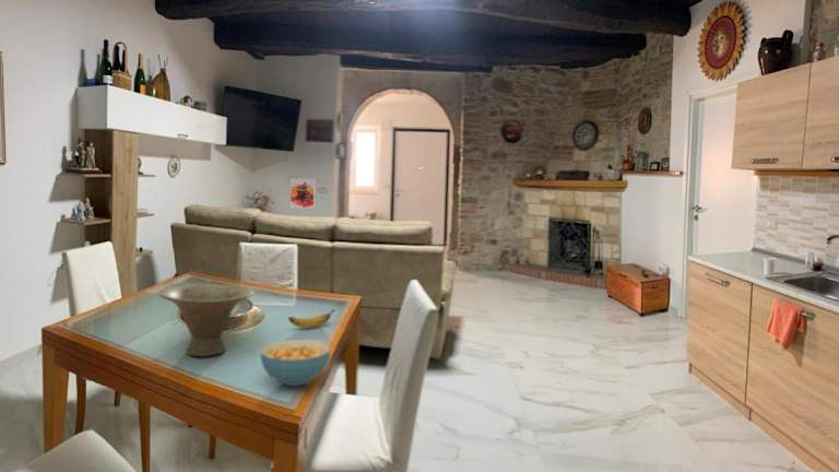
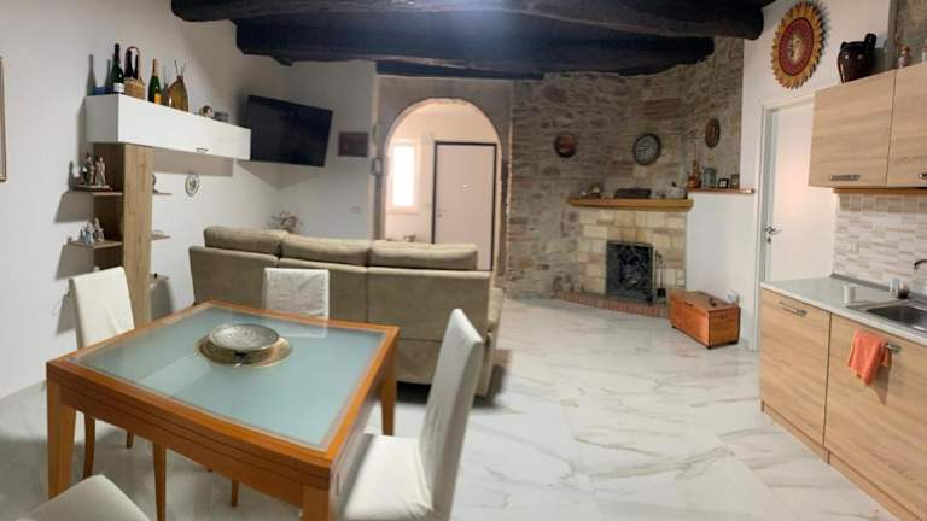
- cereal bowl (295, 365)
- bowl (208, 321)
- banana (311, 319)
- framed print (302, 193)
